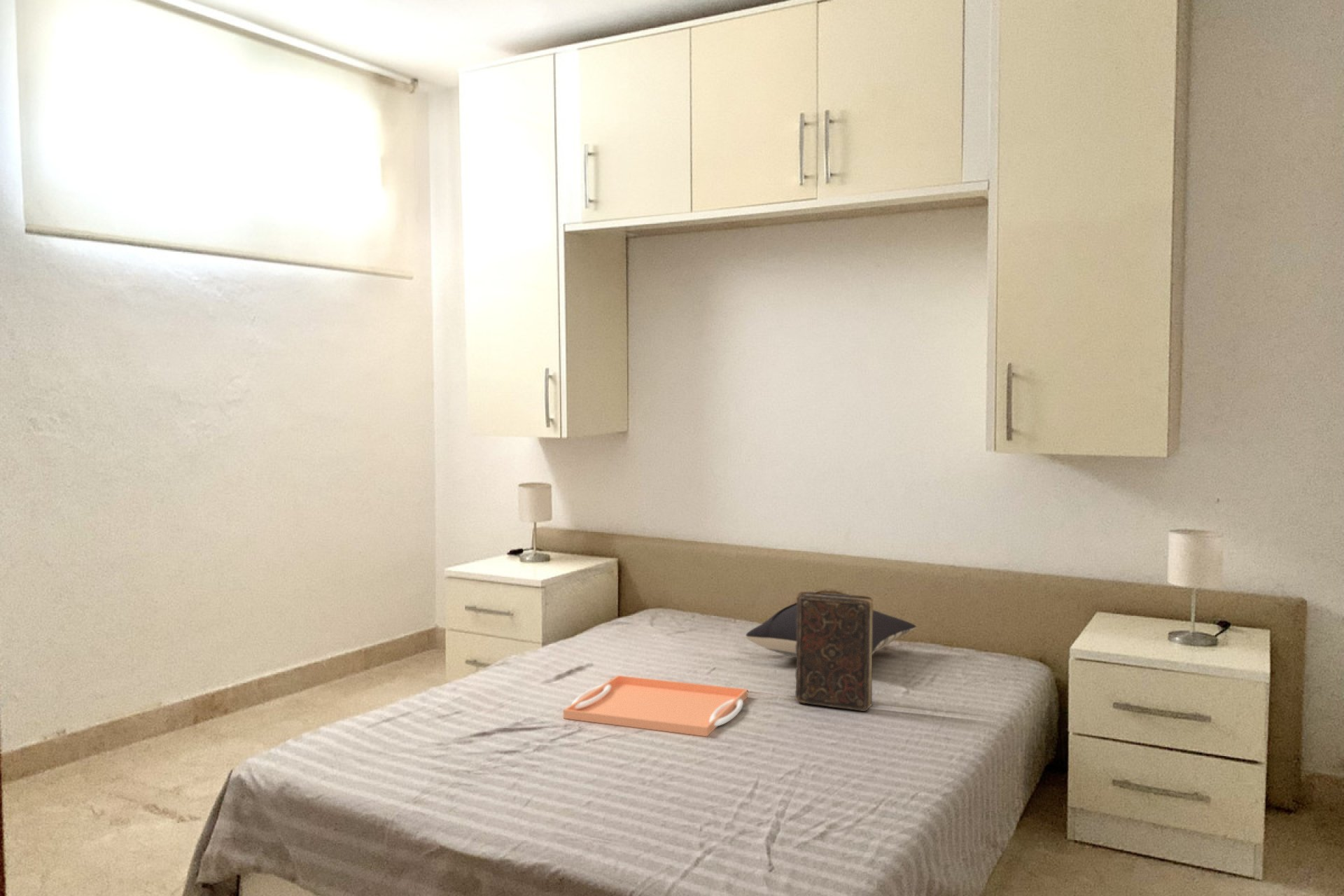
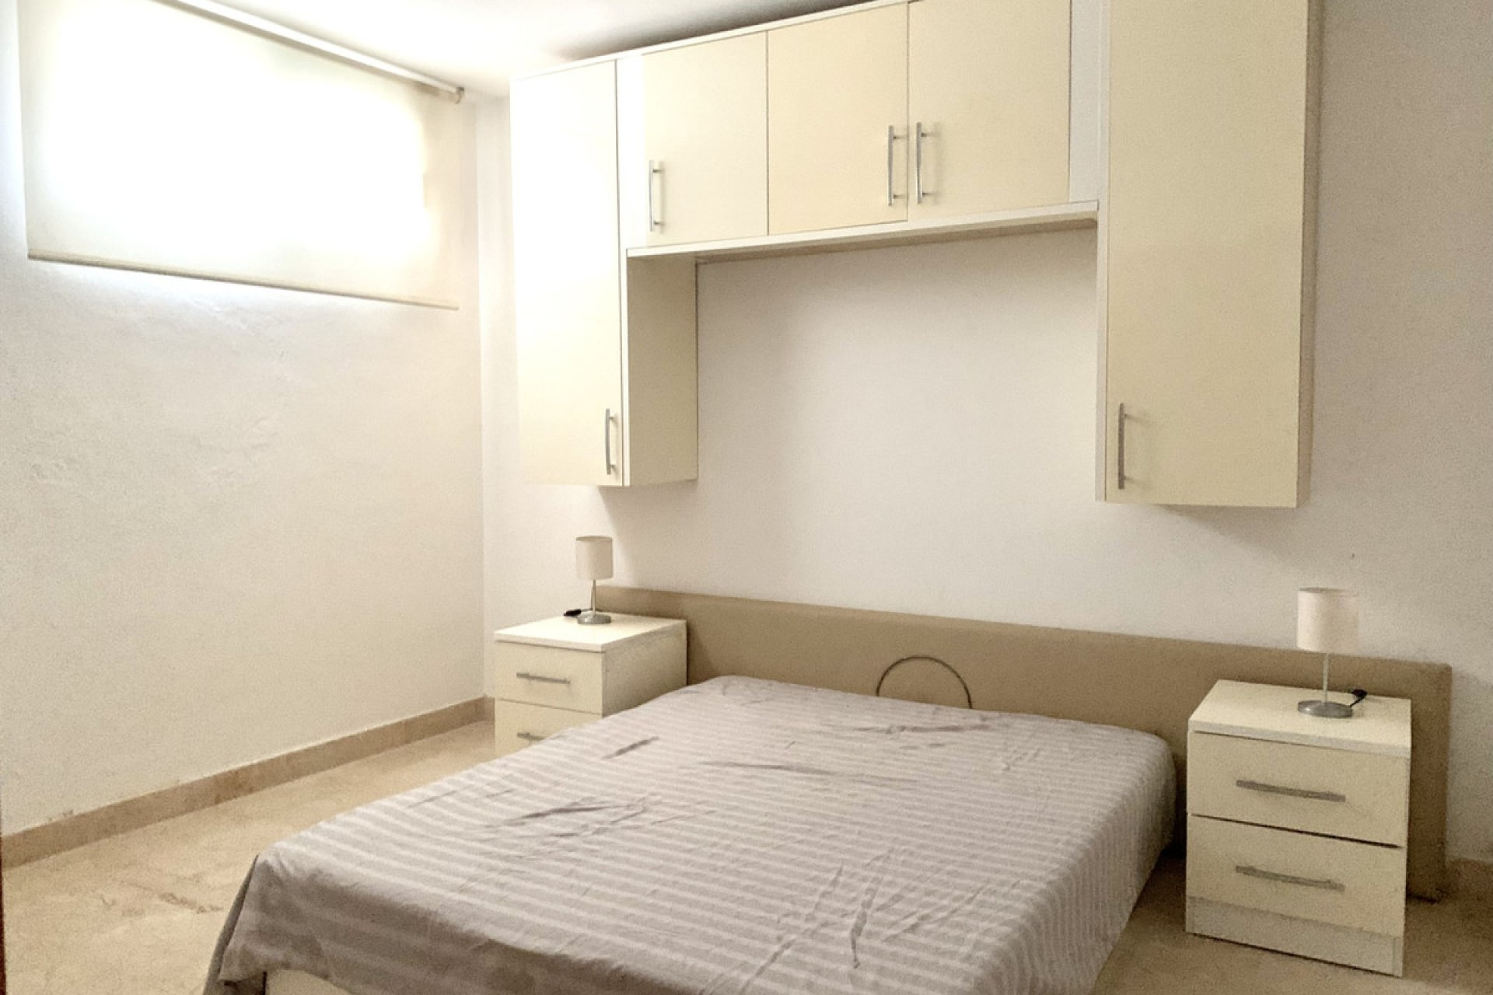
- book (833, 650)
- pillow (796, 631)
- serving tray (658, 703)
